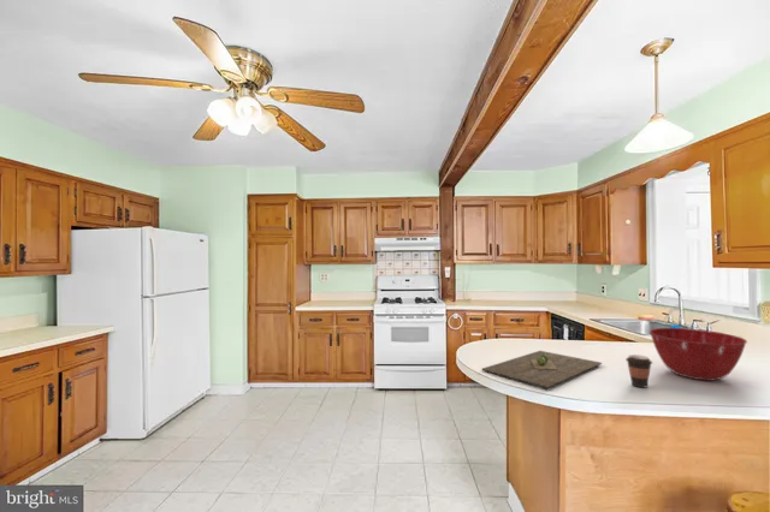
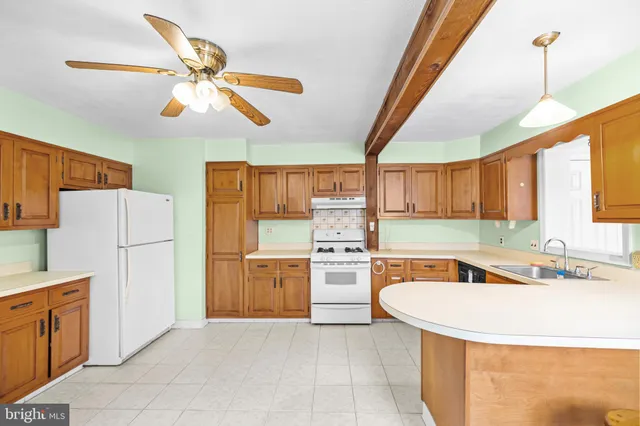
- mixing bowl (695, 355)
- cutting board (543, 361)
- coffee cup (639, 370)
